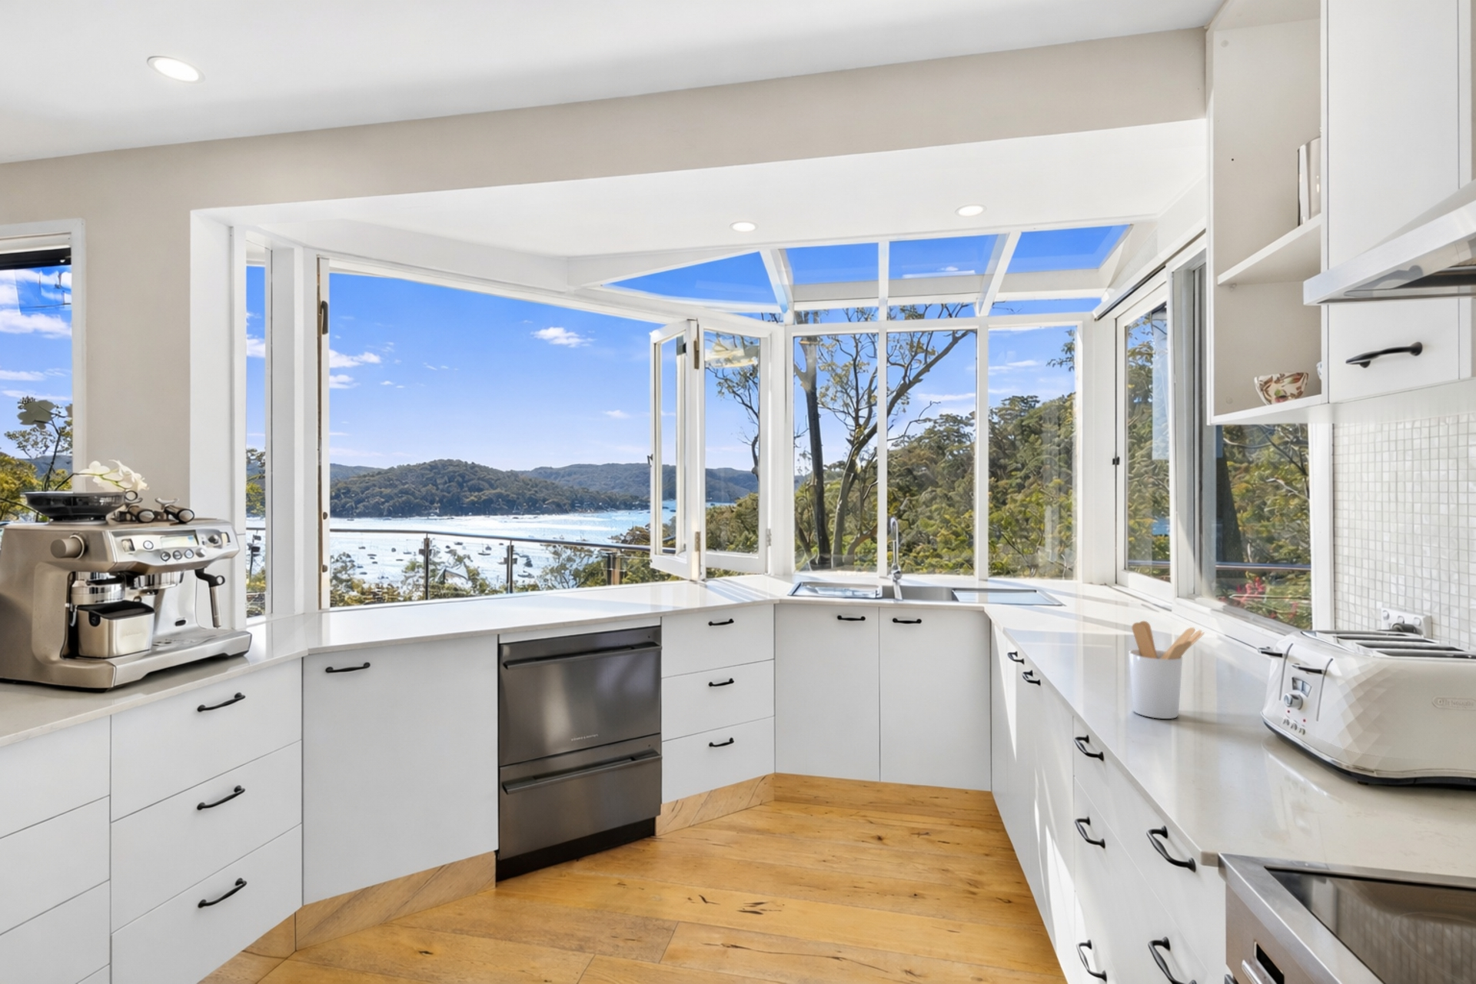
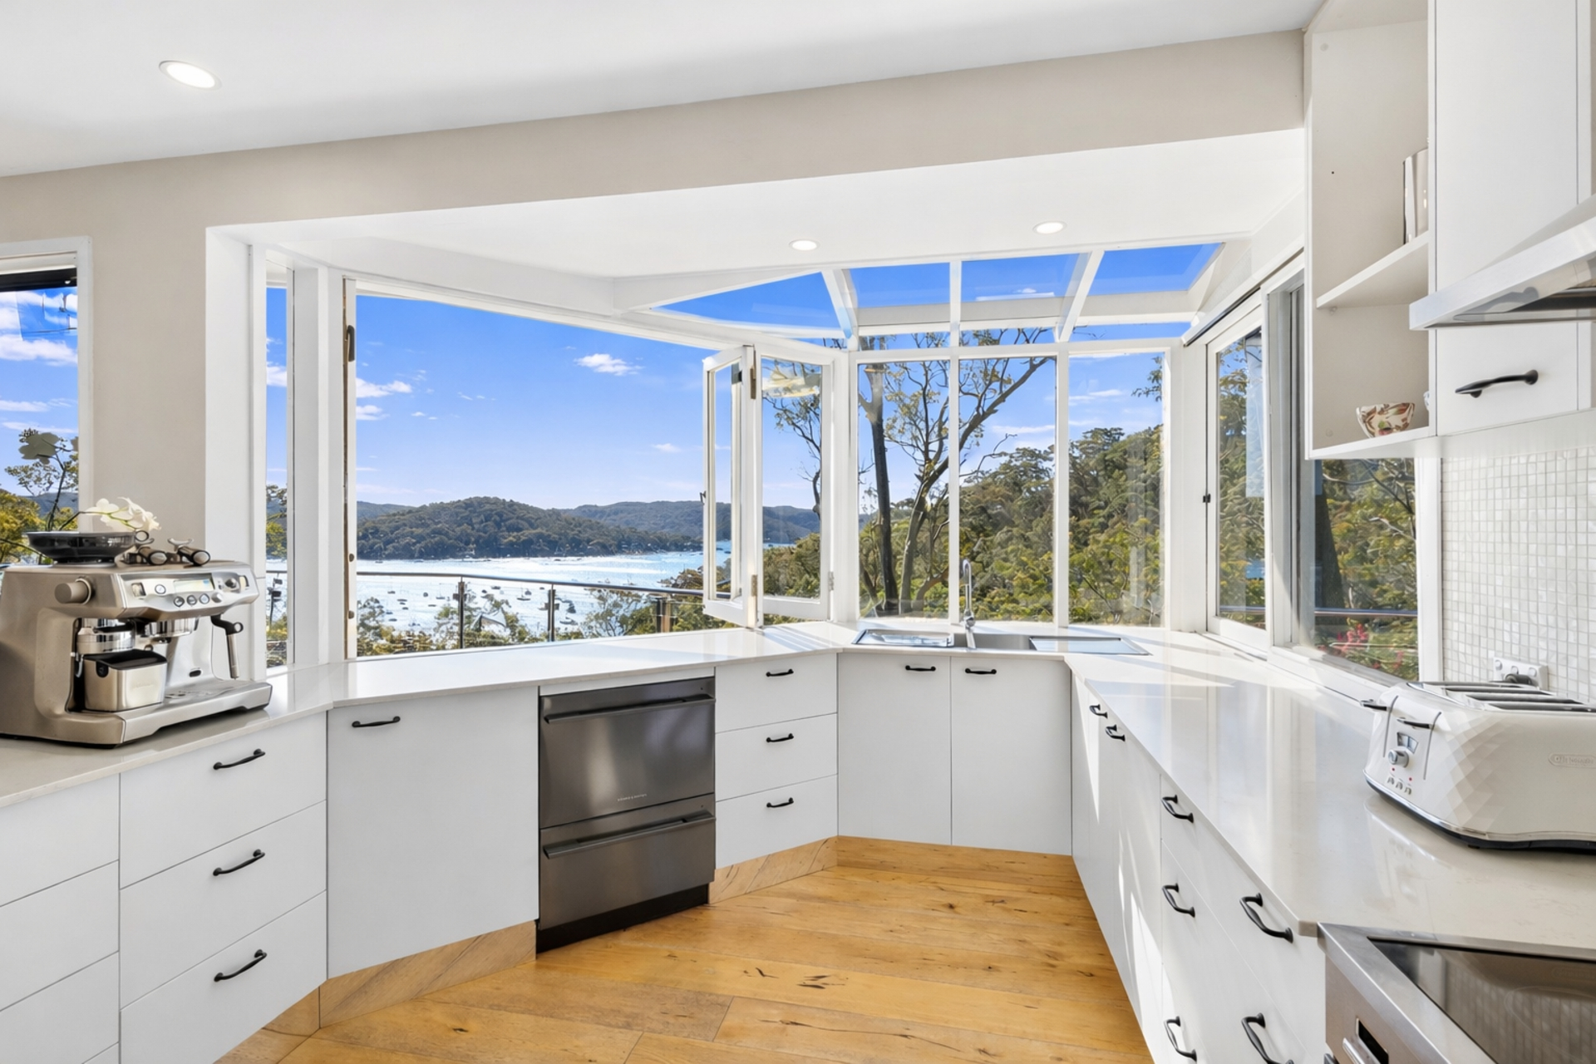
- utensil holder (1167, 669)
